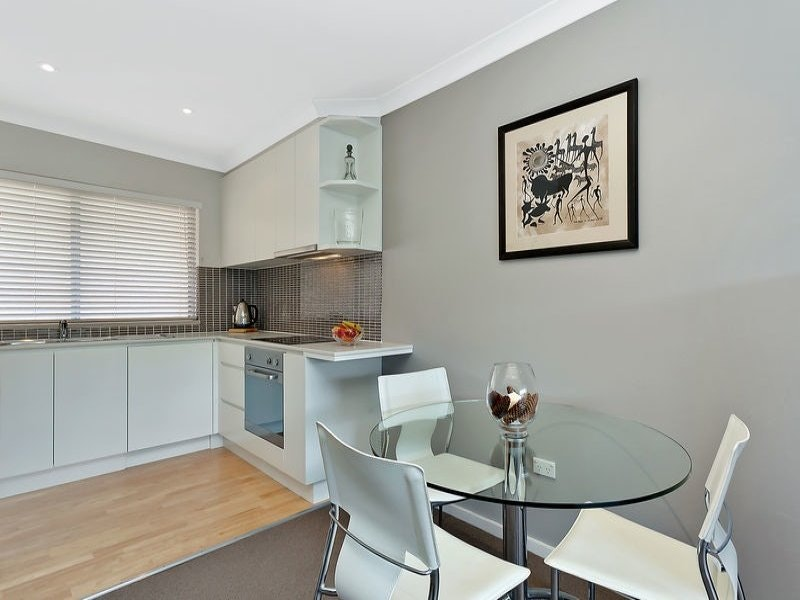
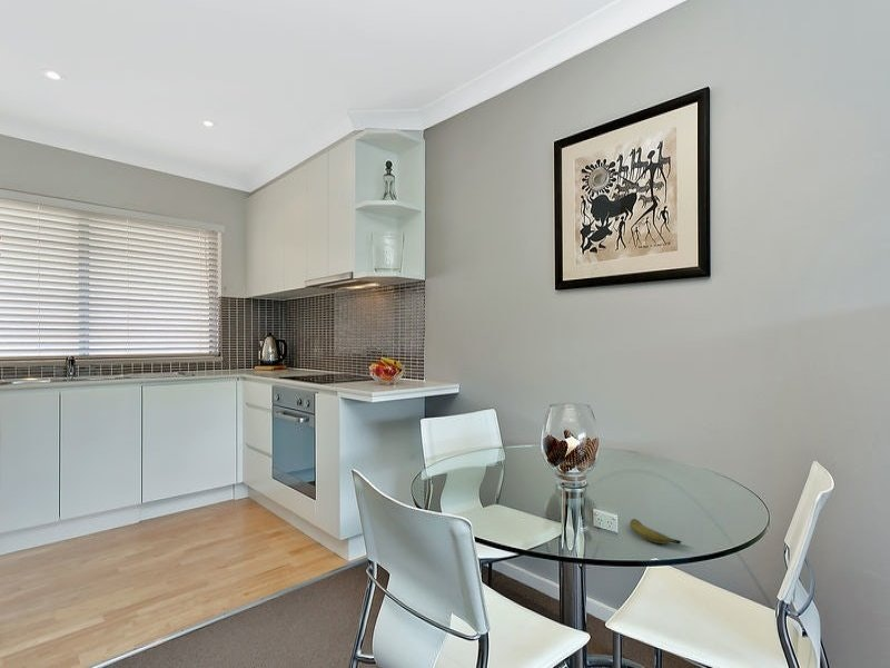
+ banana (652, 530)
